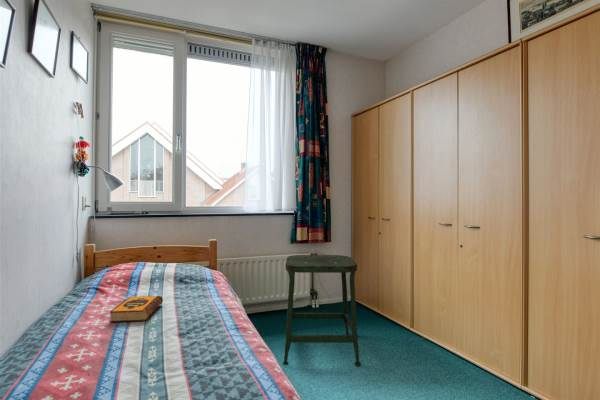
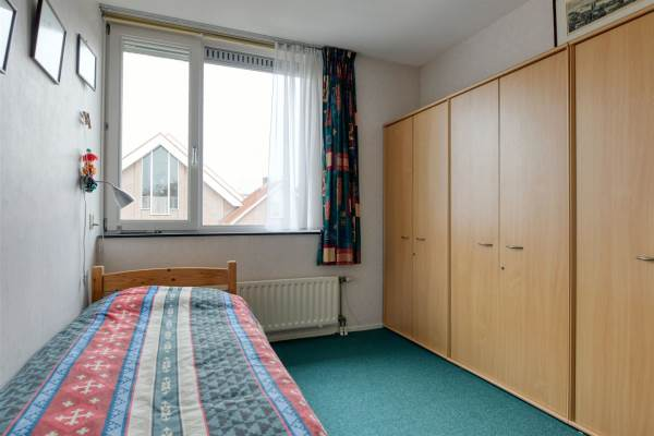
- hardback book (138, 307)
- stool (319, 313)
